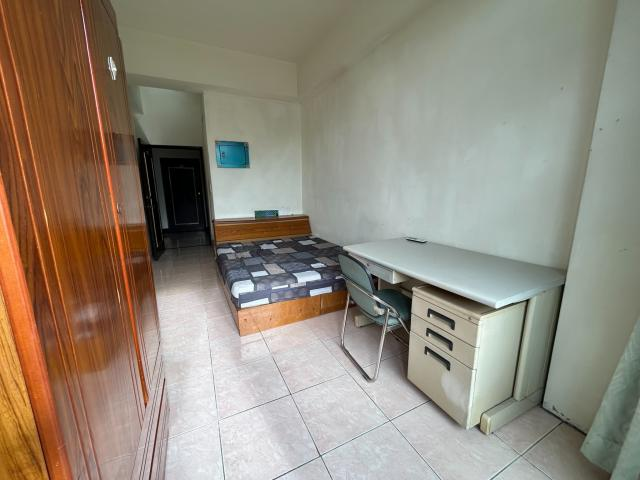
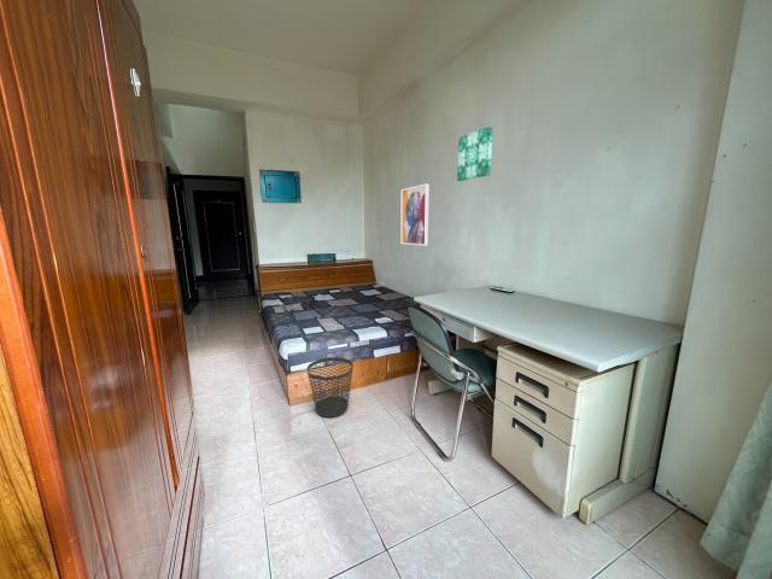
+ wall art (473, 156)
+ wall art (414, 216)
+ wastebasket (331, 387)
